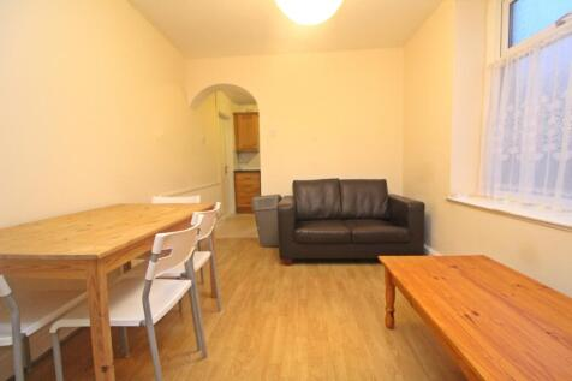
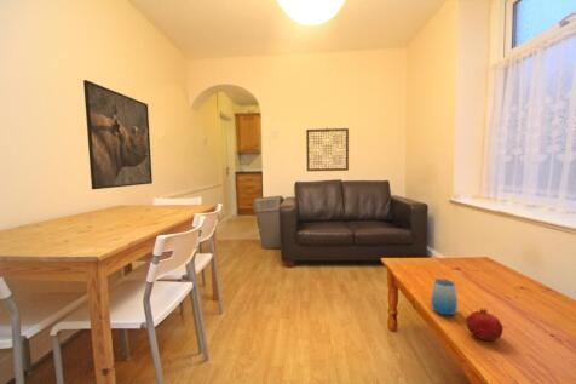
+ cup (443, 297)
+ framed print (123, 141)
+ fruit (484, 322)
+ wall art (327, 148)
